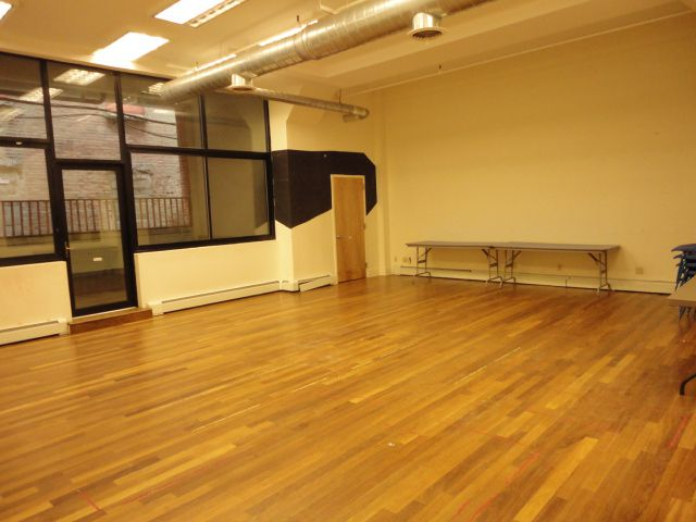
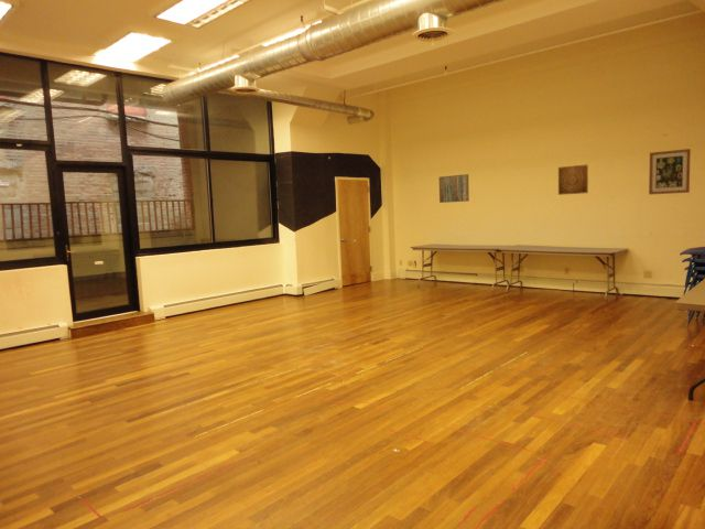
+ wall art (453, 188)
+ wall art (573, 180)
+ wall art (669, 172)
